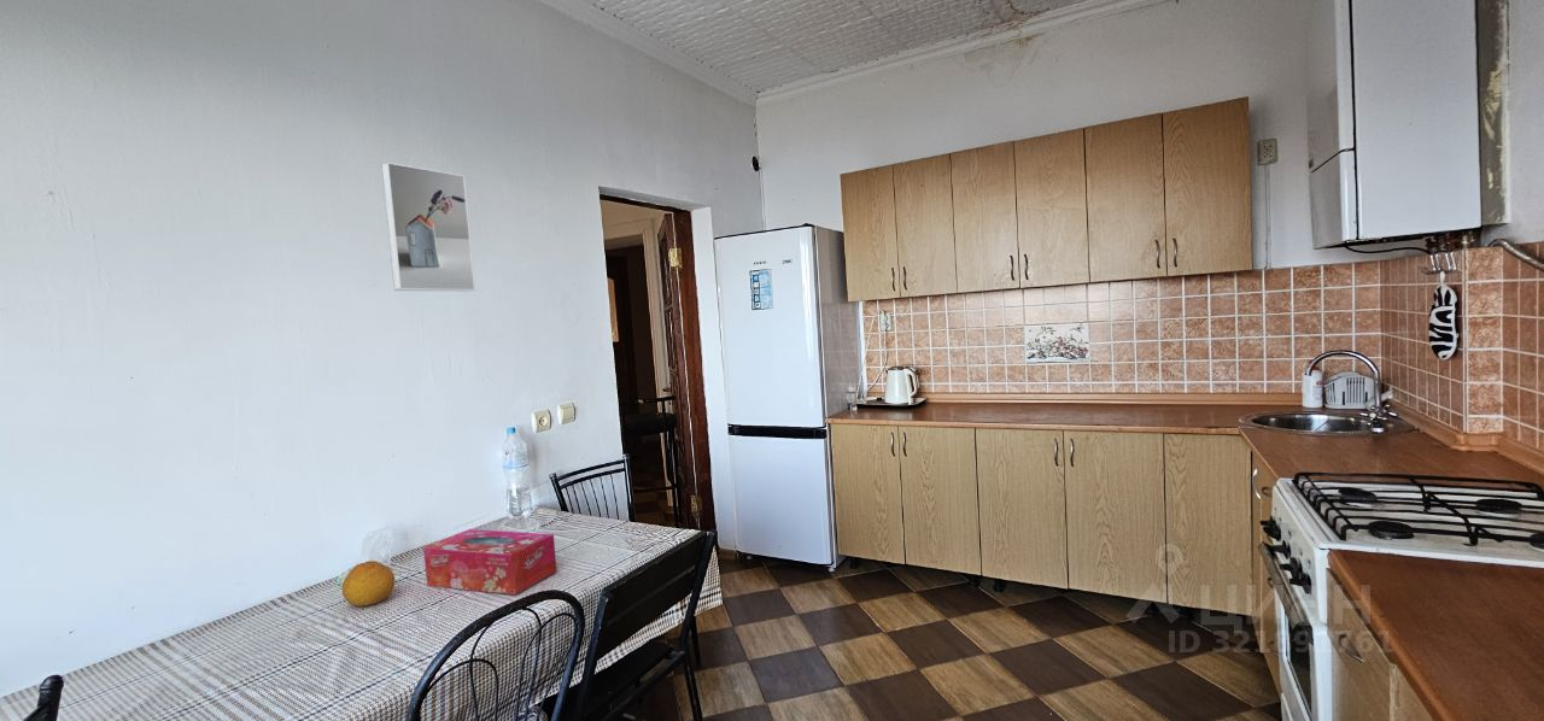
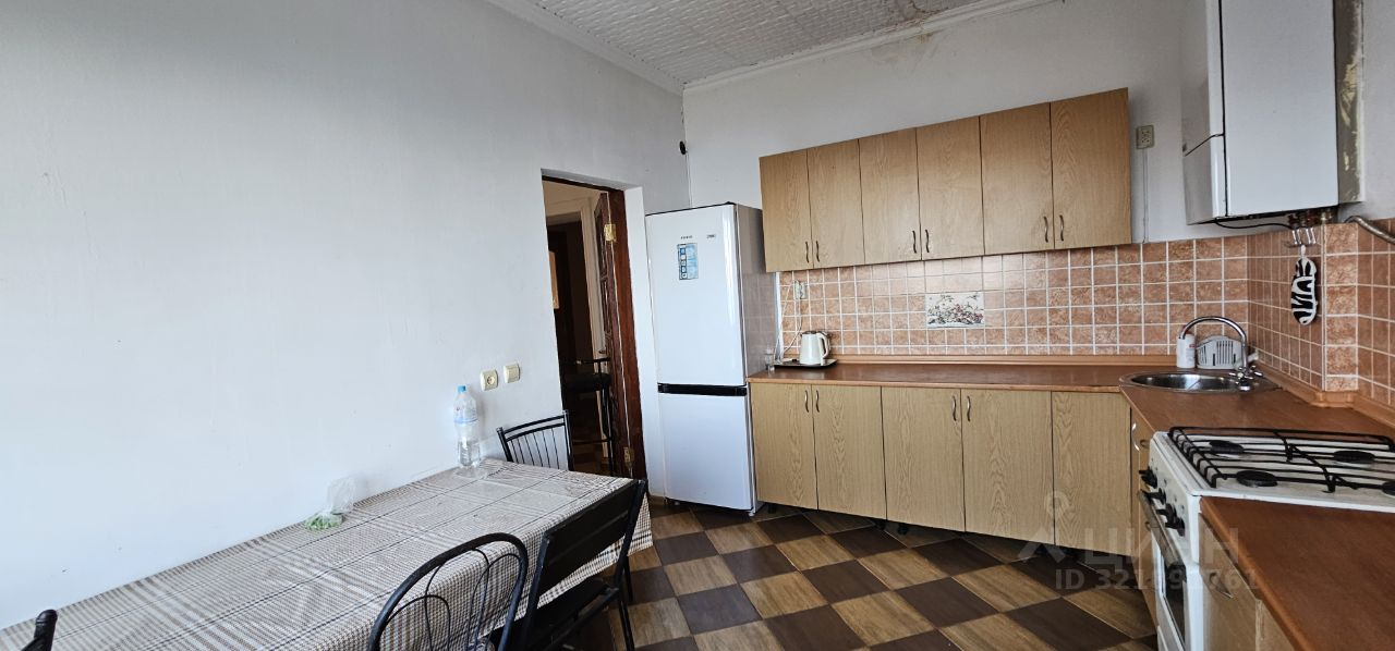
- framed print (431, 230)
- tissue box (490, 559)
- fruit (368, 581)
